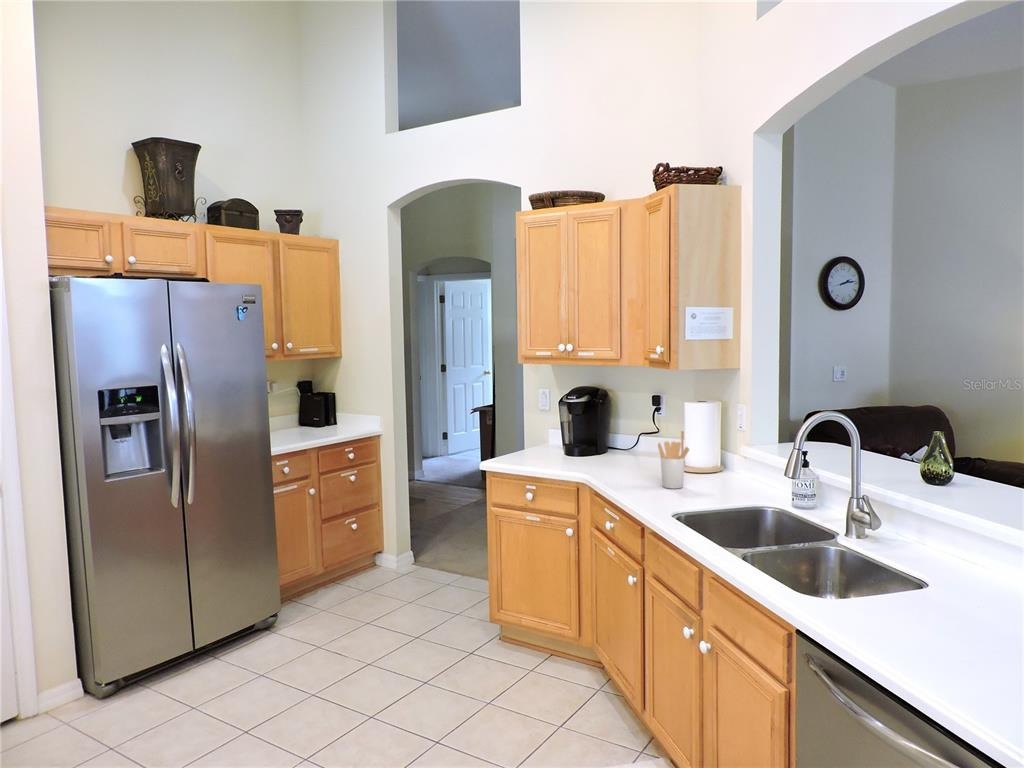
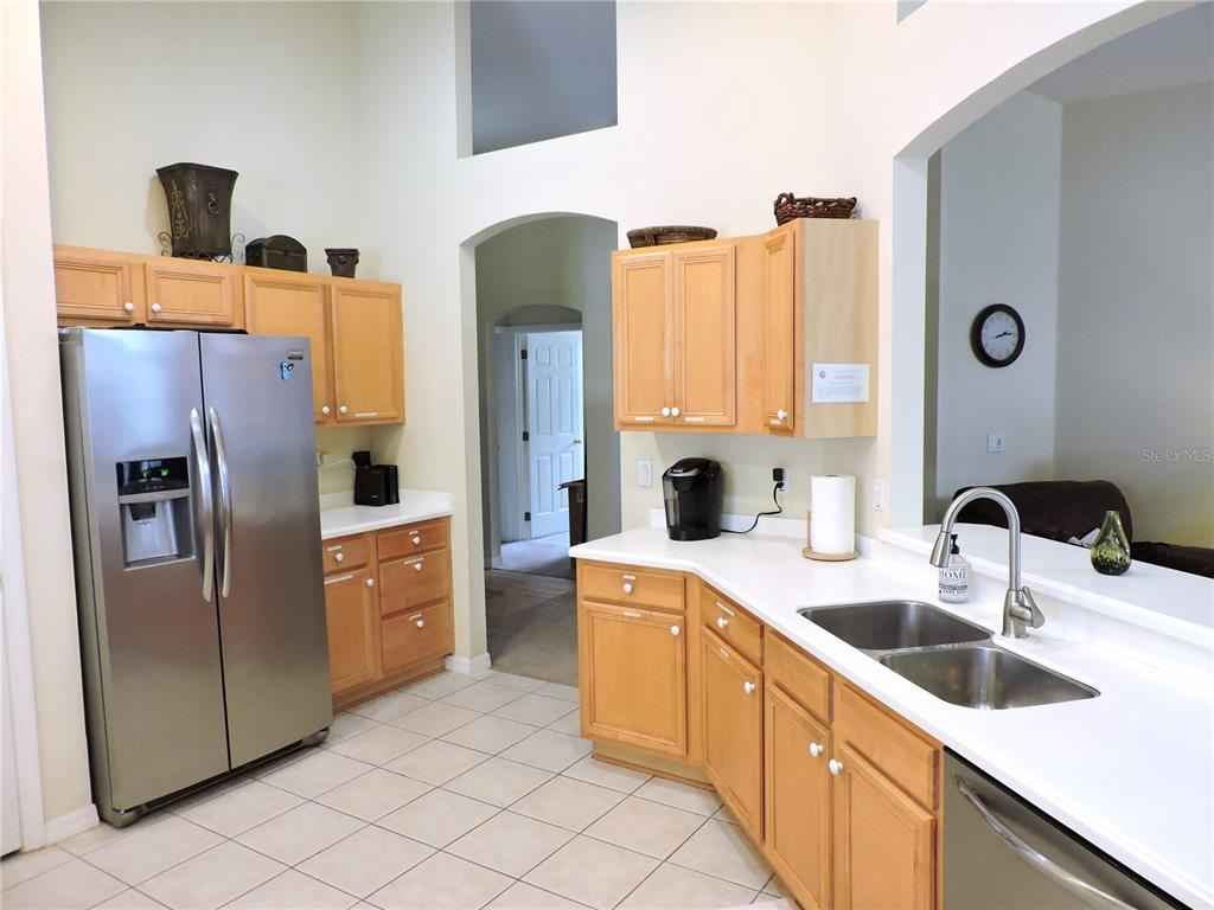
- utensil holder (672, 463)
